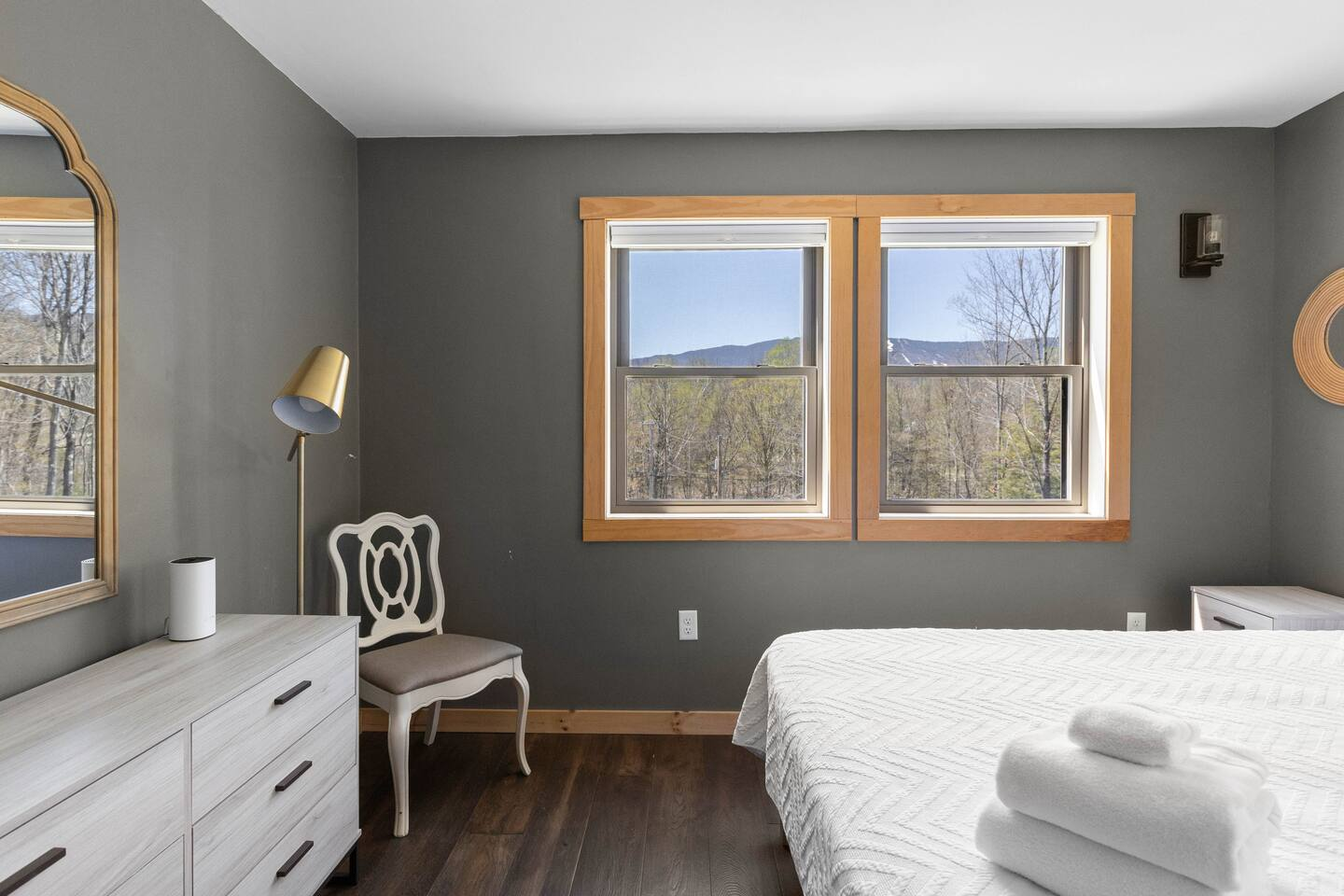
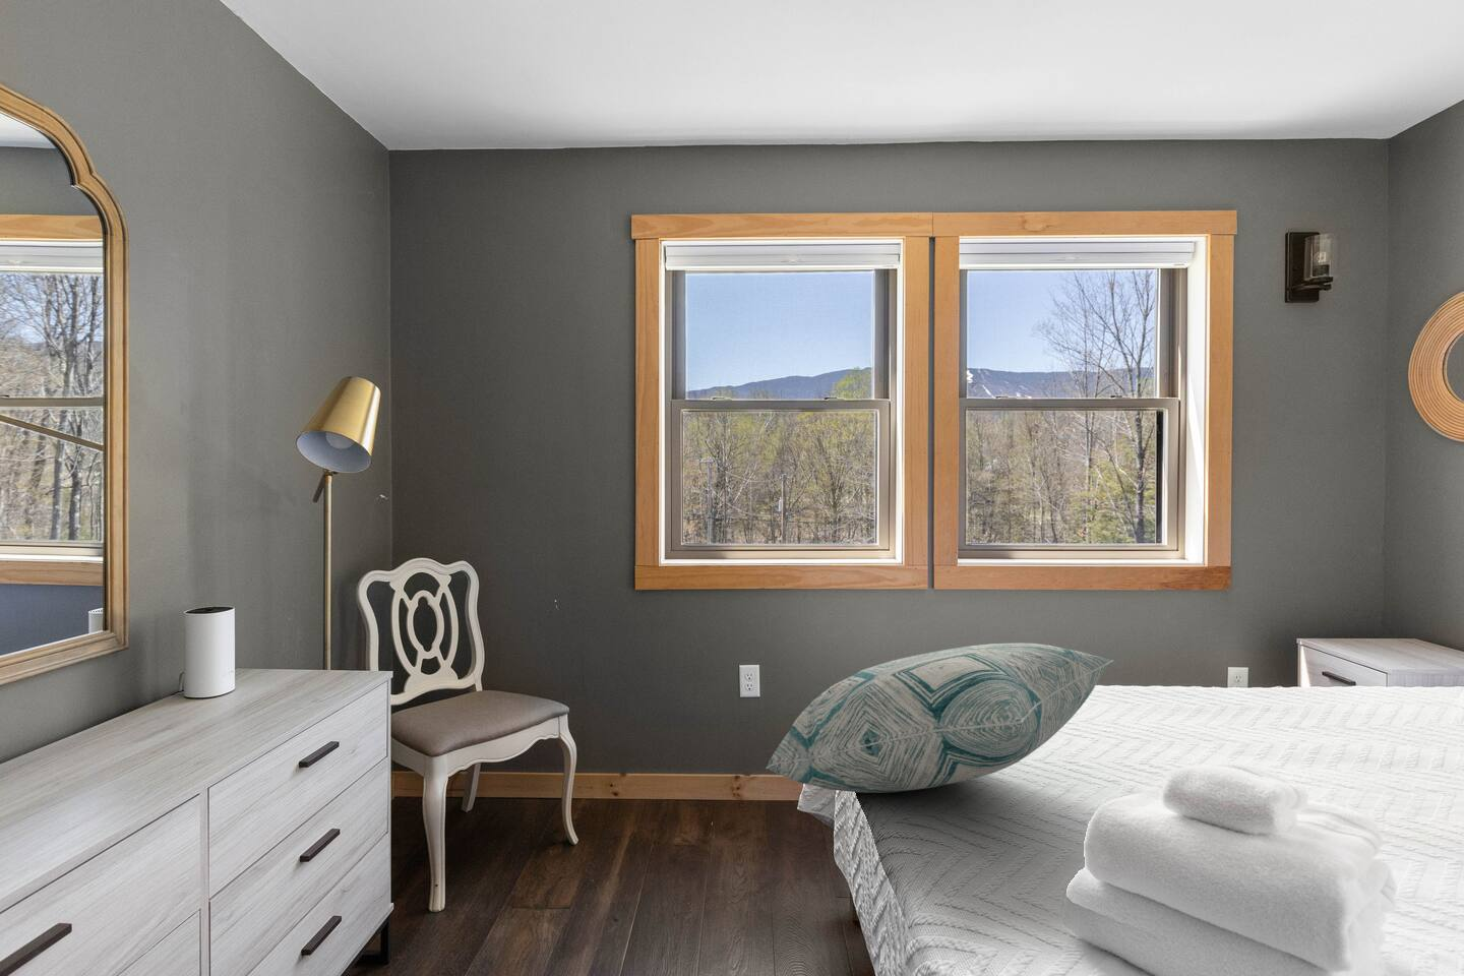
+ decorative pillow (949, 717)
